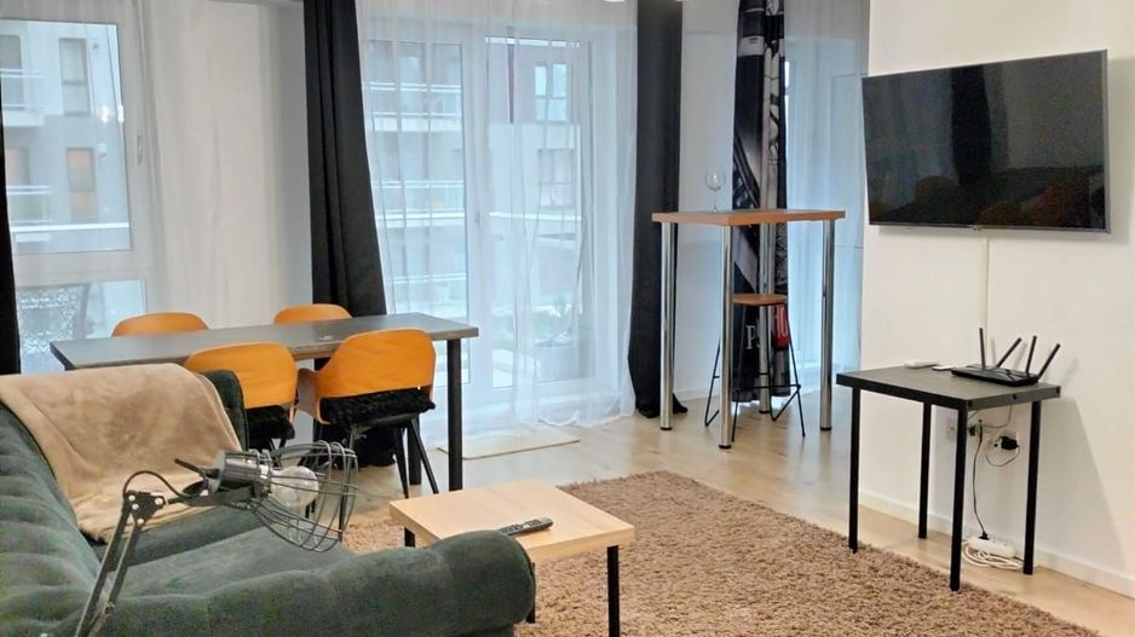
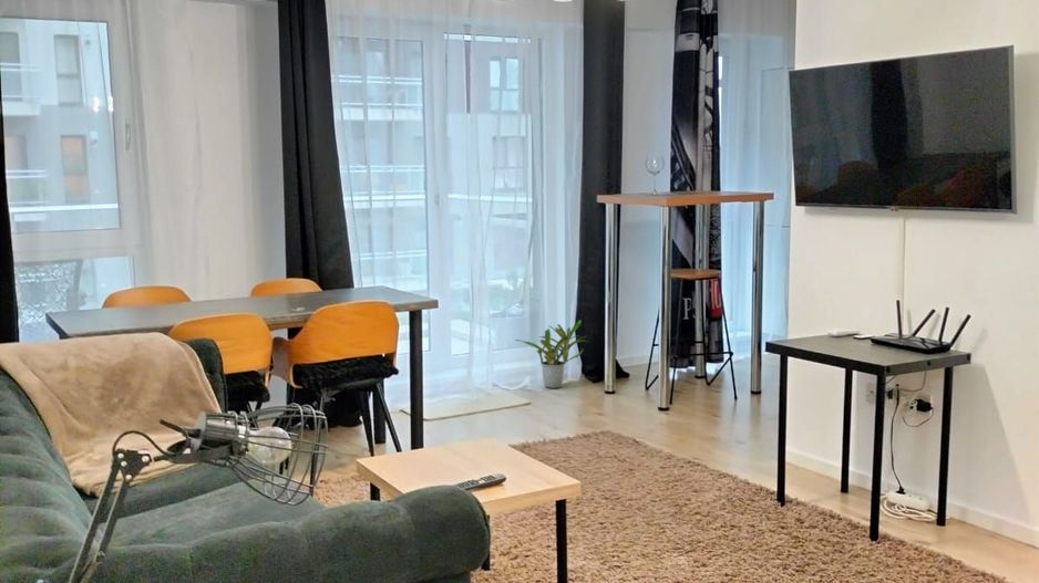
+ potted plant (559, 354)
